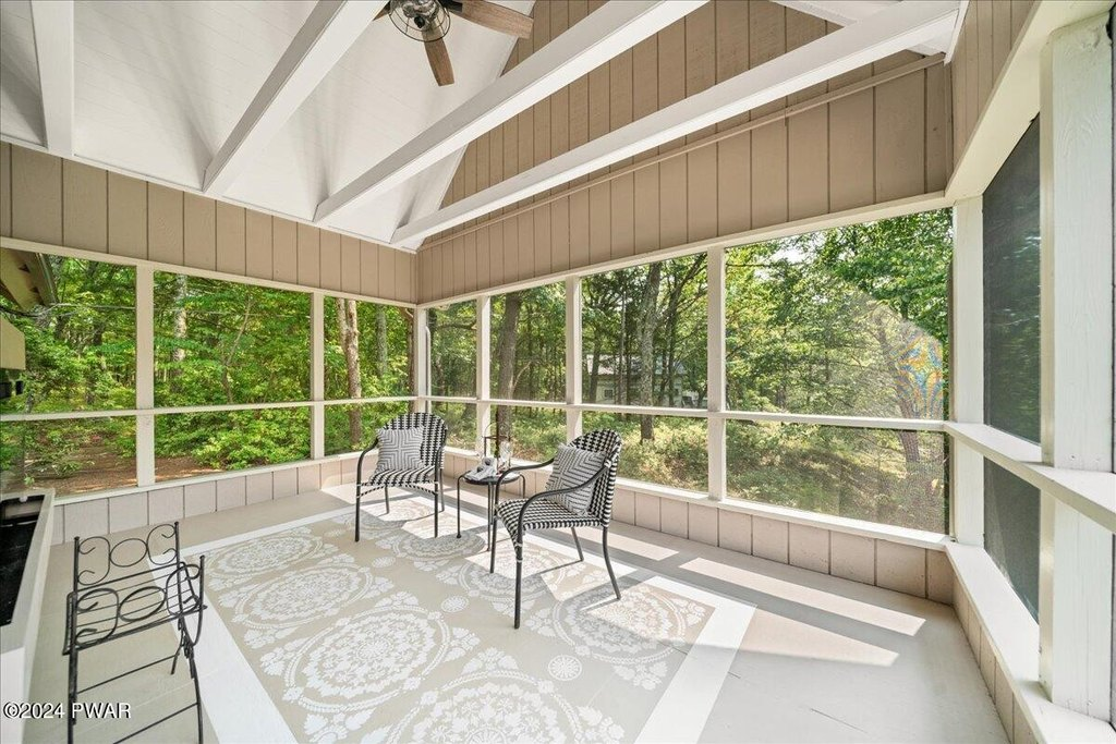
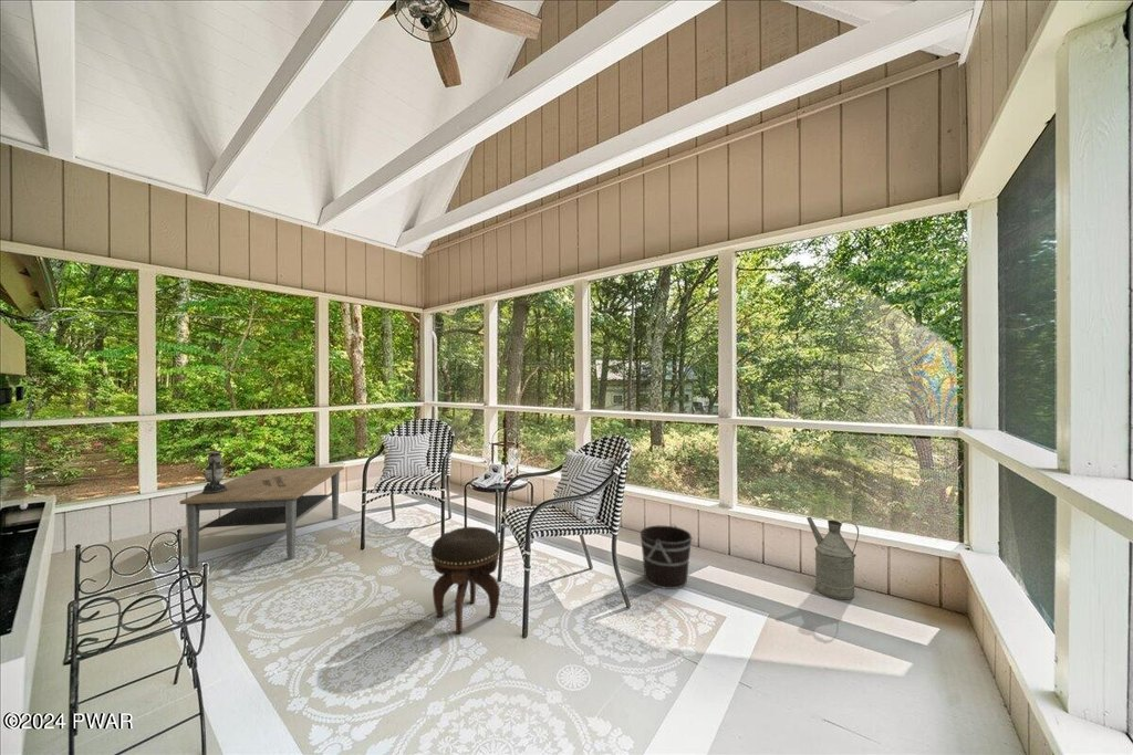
+ watering can (831, 554)
+ lantern (218, 470)
+ bucket (666, 555)
+ footstool (466, 575)
+ coffee table (274, 510)
